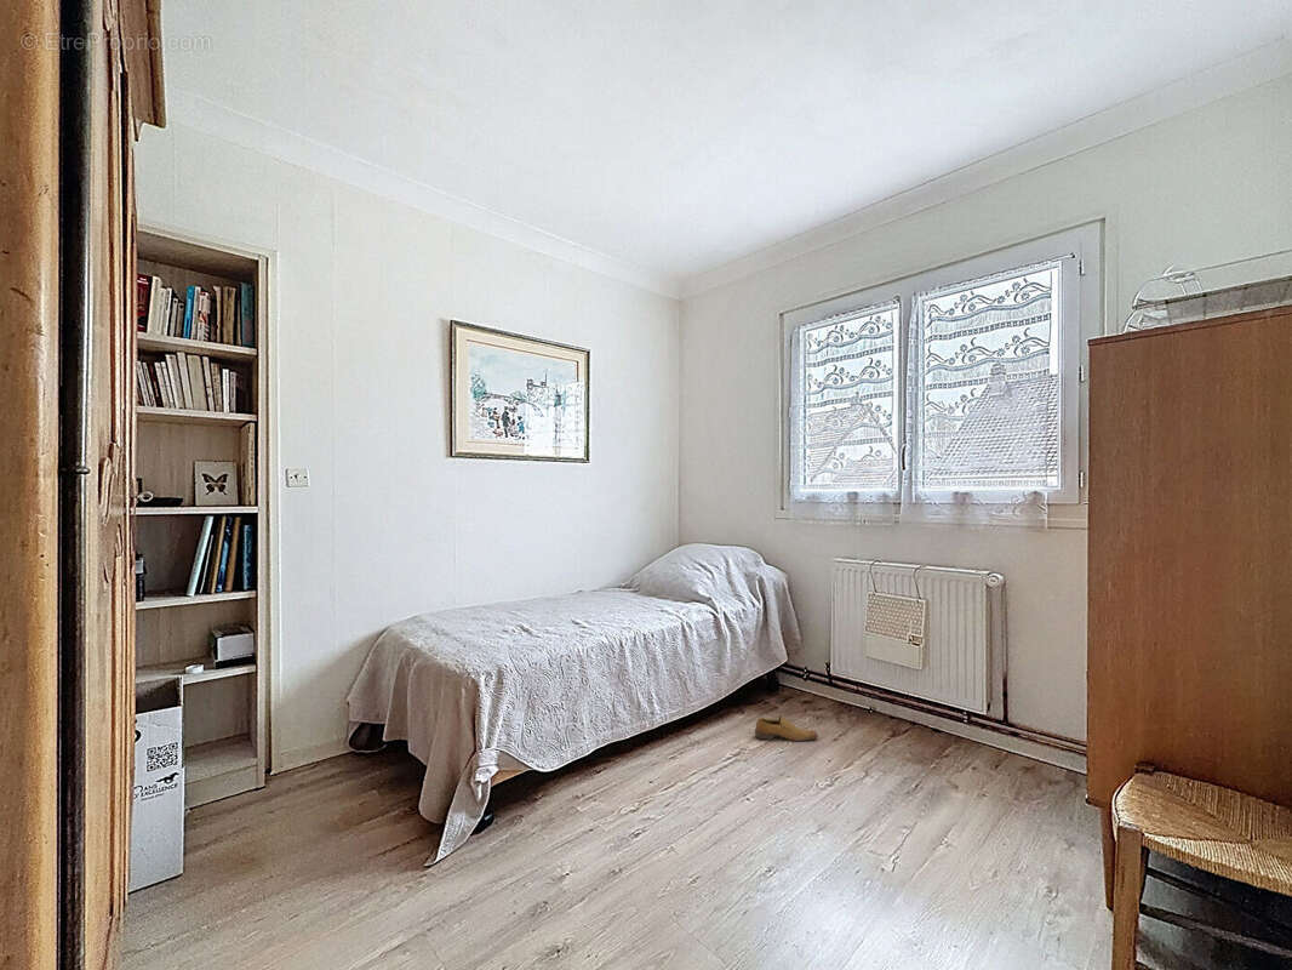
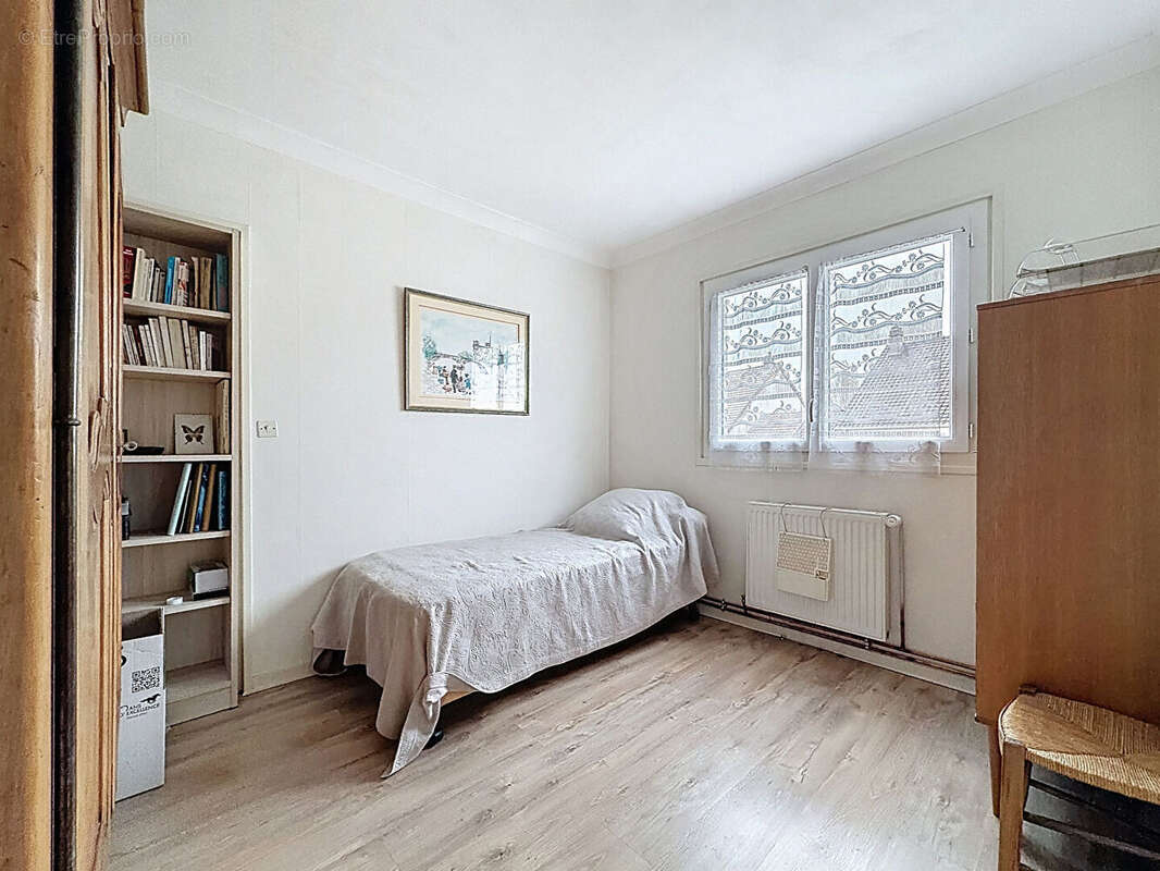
- shoe (785, 726)
